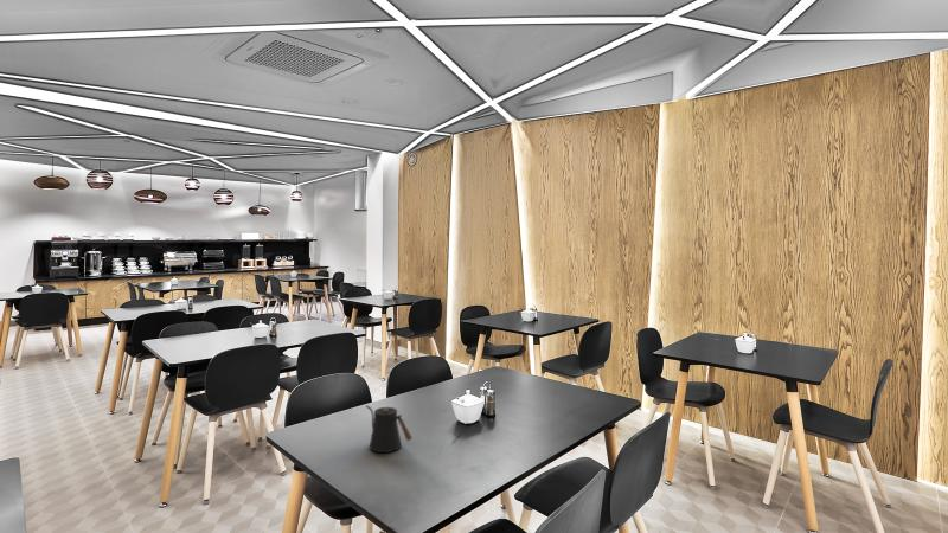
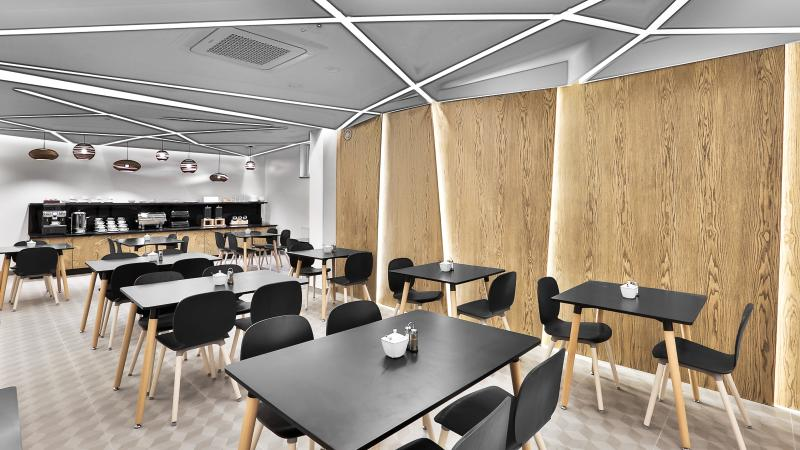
- kettle (386, 428)
